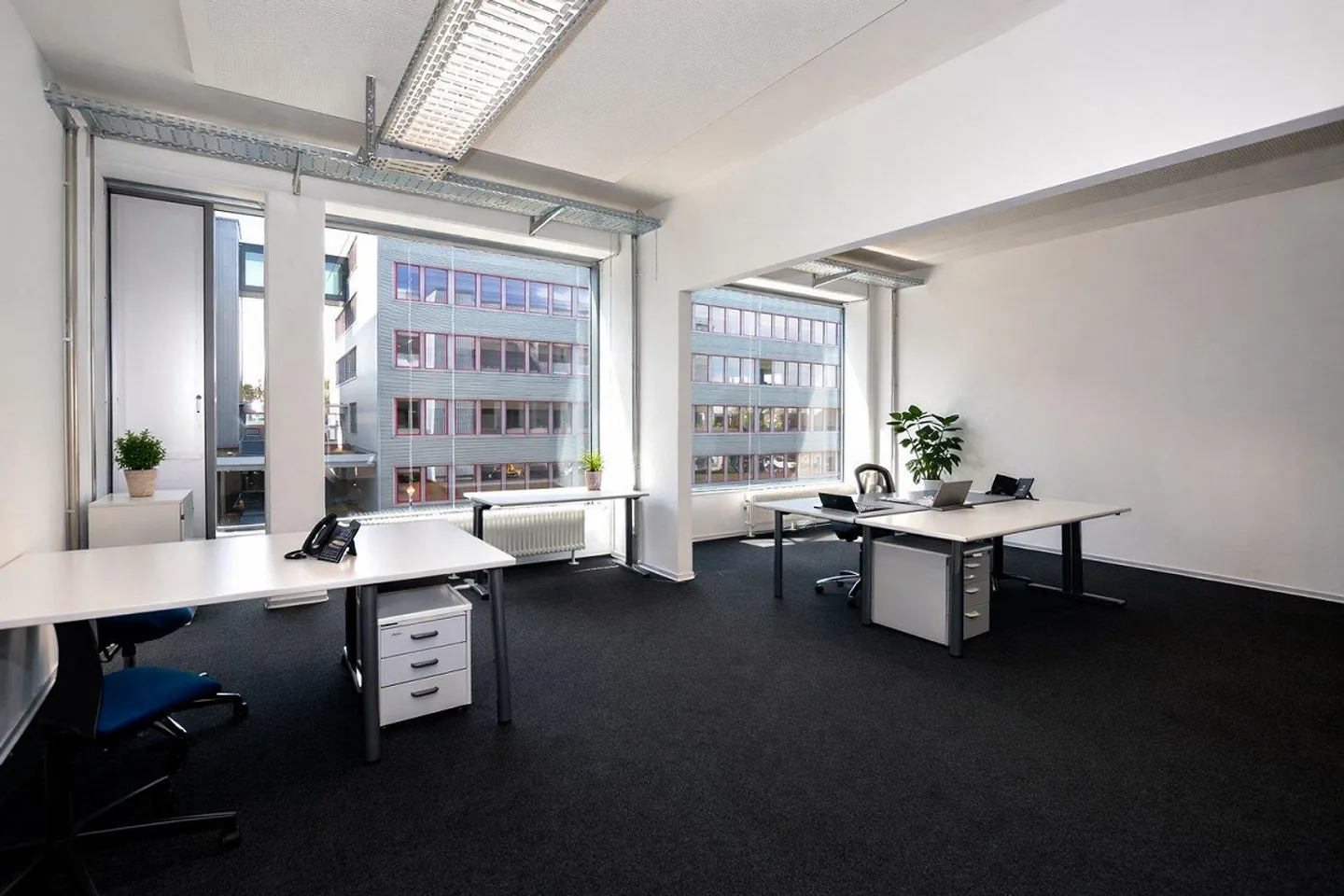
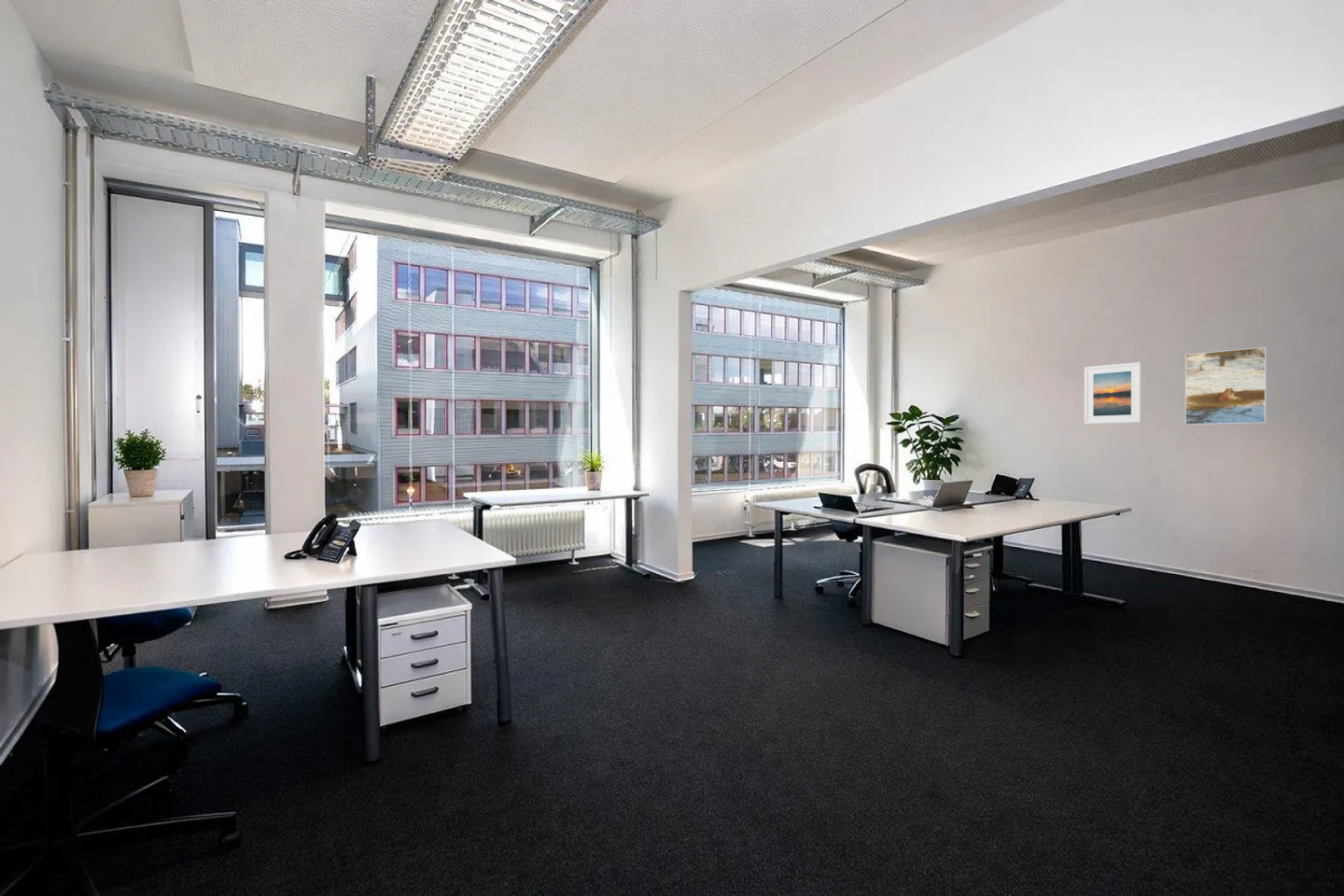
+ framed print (1224, 387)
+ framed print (1112, 394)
